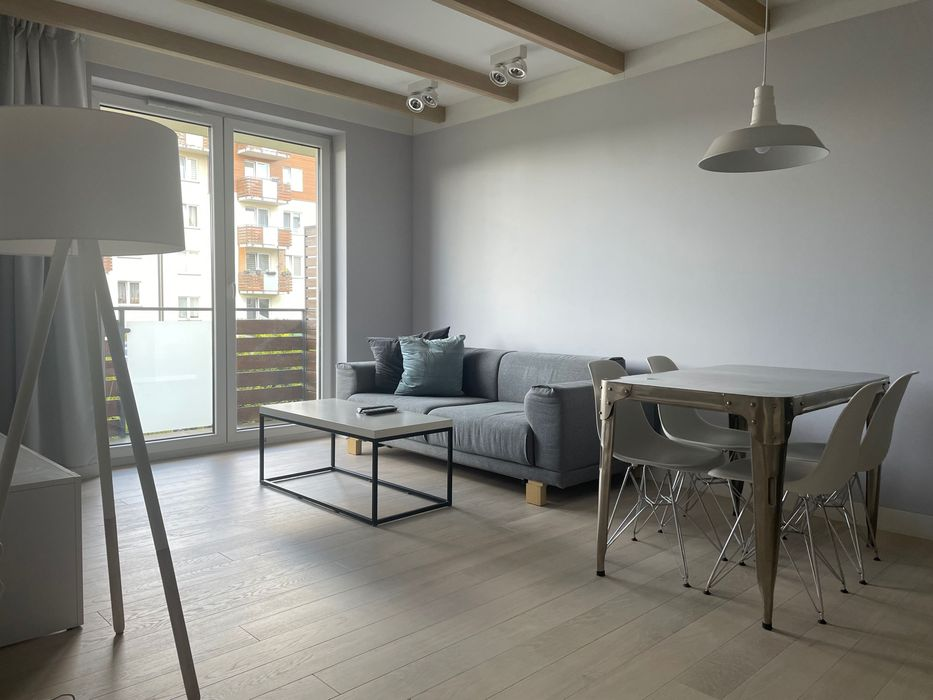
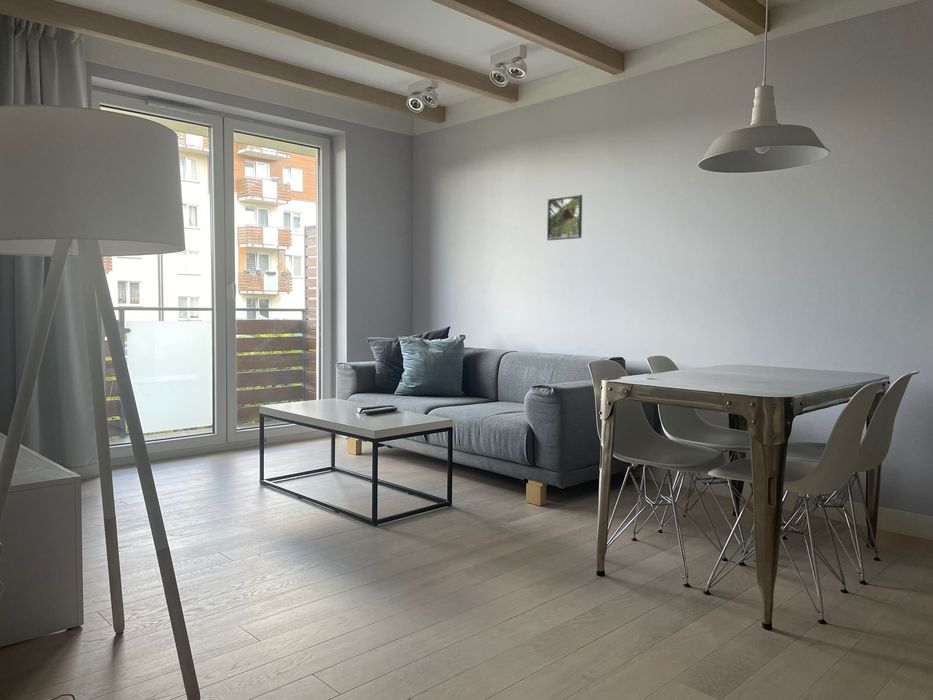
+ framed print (564, 218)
